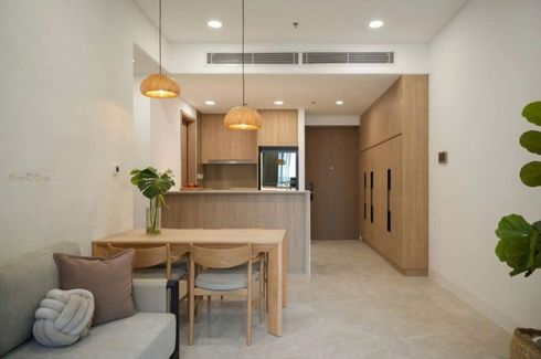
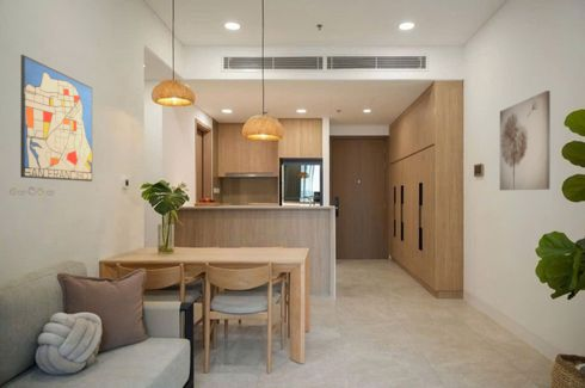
+ wall art (522, 146)
+ wall art (61, 125)
